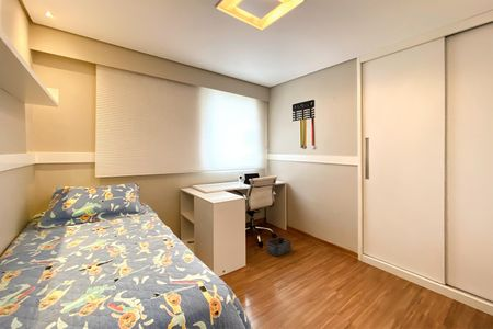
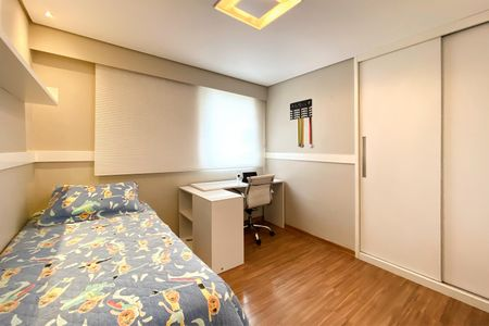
- storage bin (278, 246)
